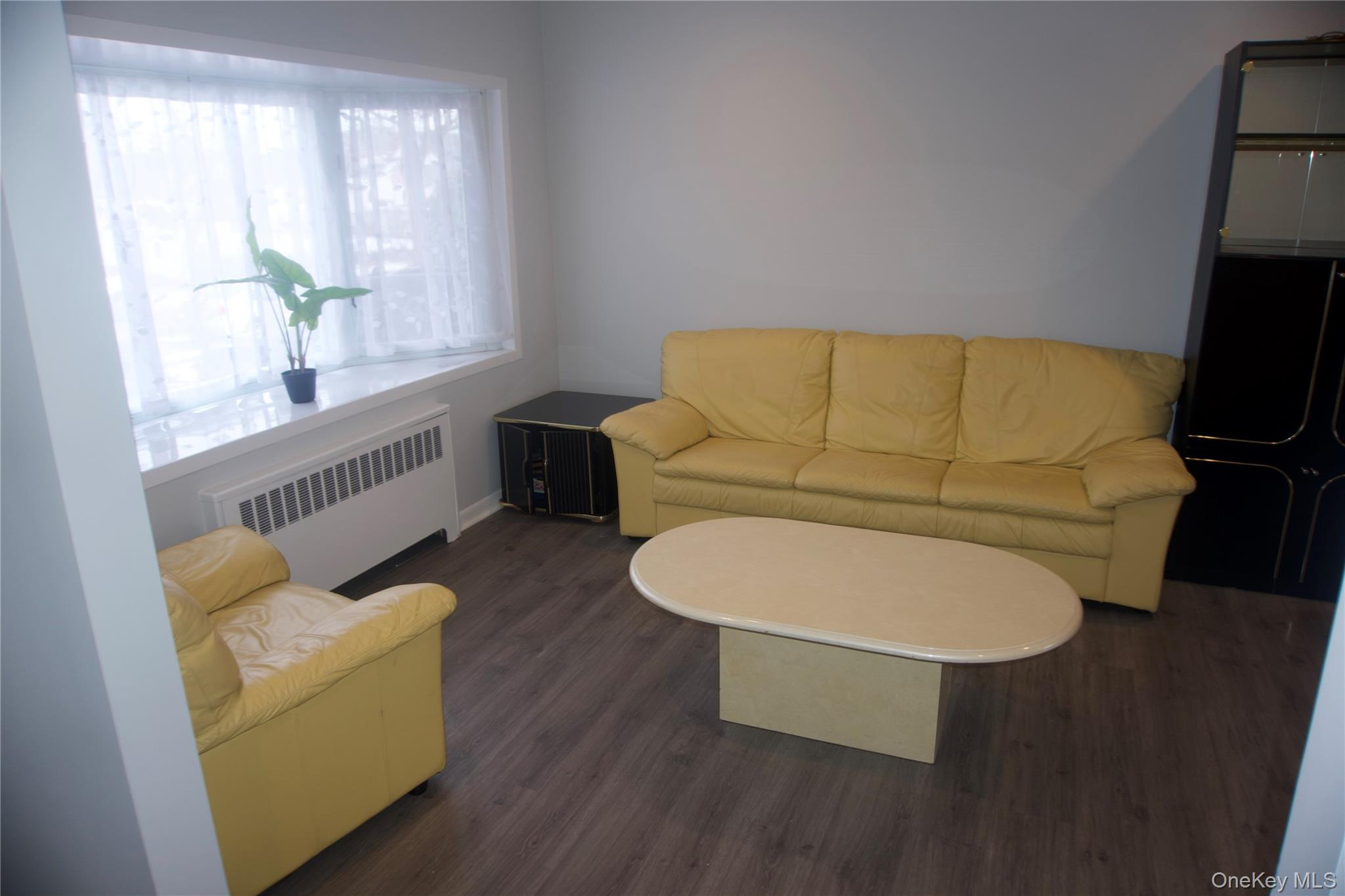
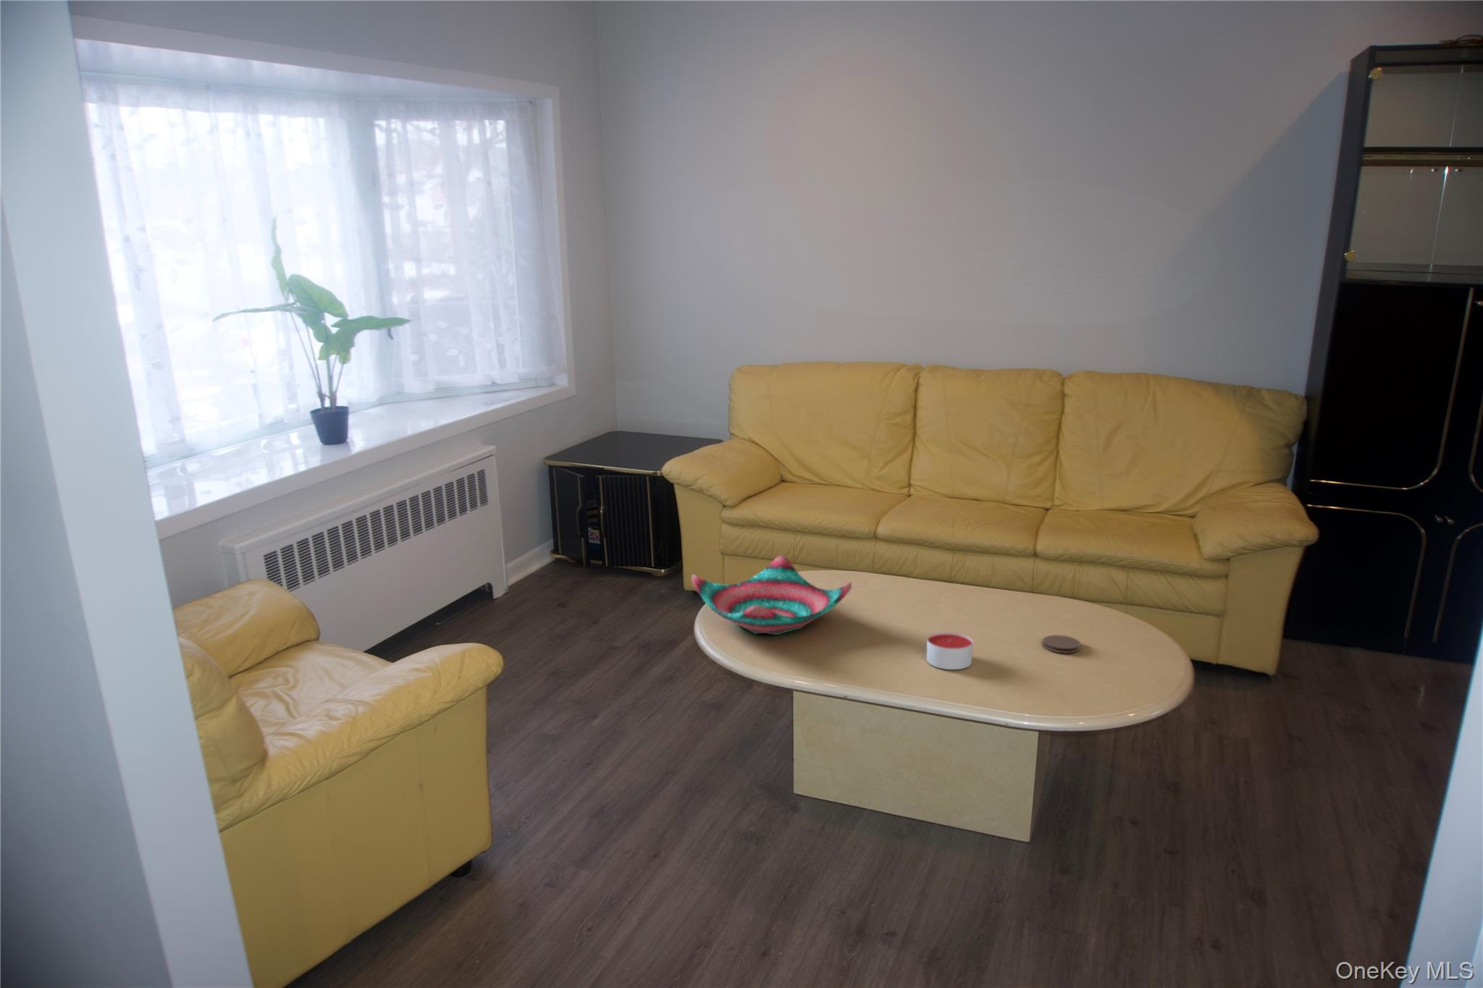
+ coaster (1061, 644)
+ candle (949, 649)
+ decorative bowl (771, 601)
